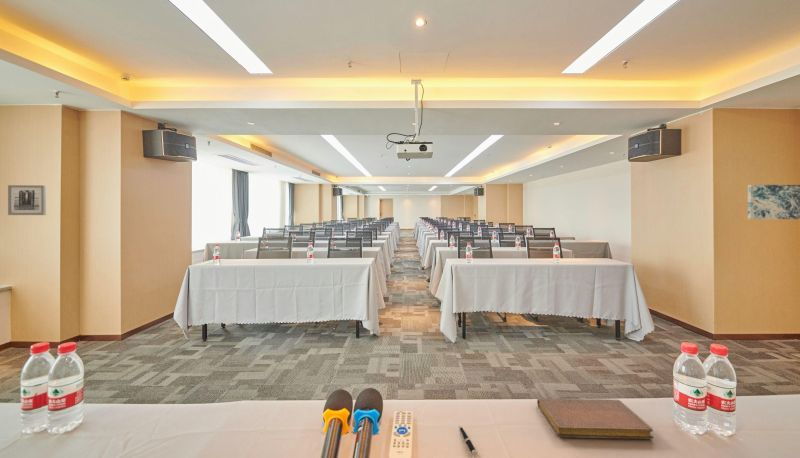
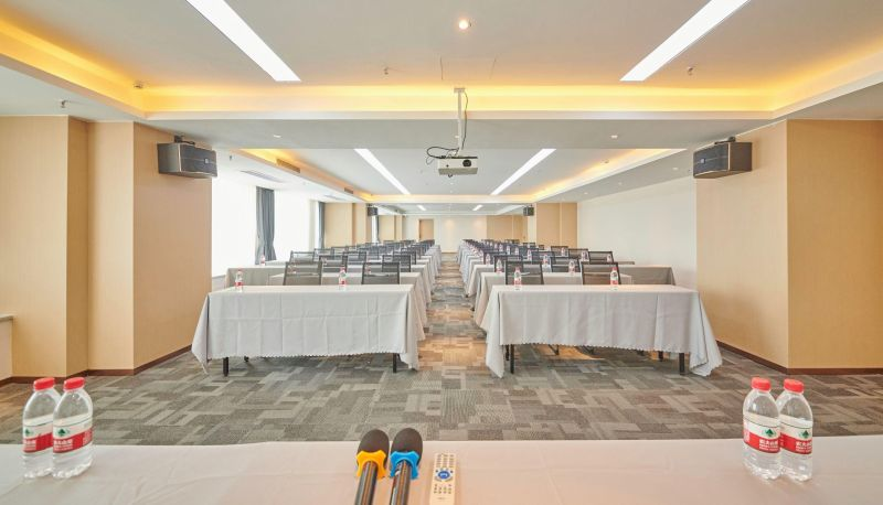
- wall art (773, 202)
- pen (466, 437)
- notebook (590, 416)
- wall art (26, 200)
